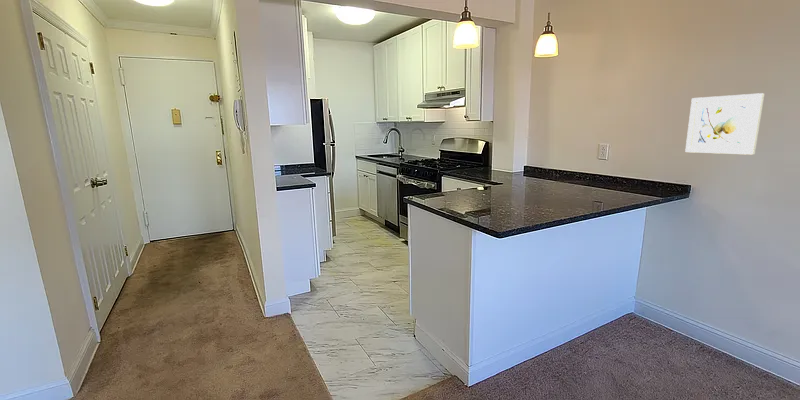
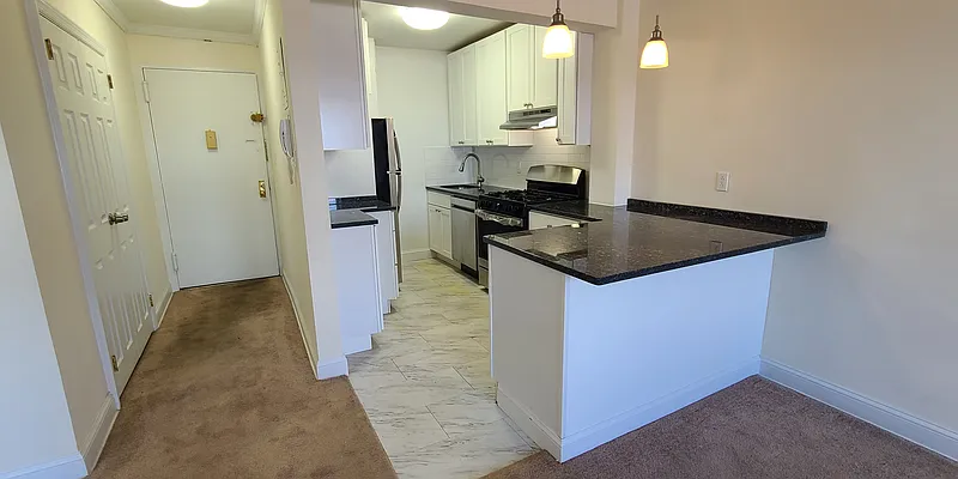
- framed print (721, 125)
